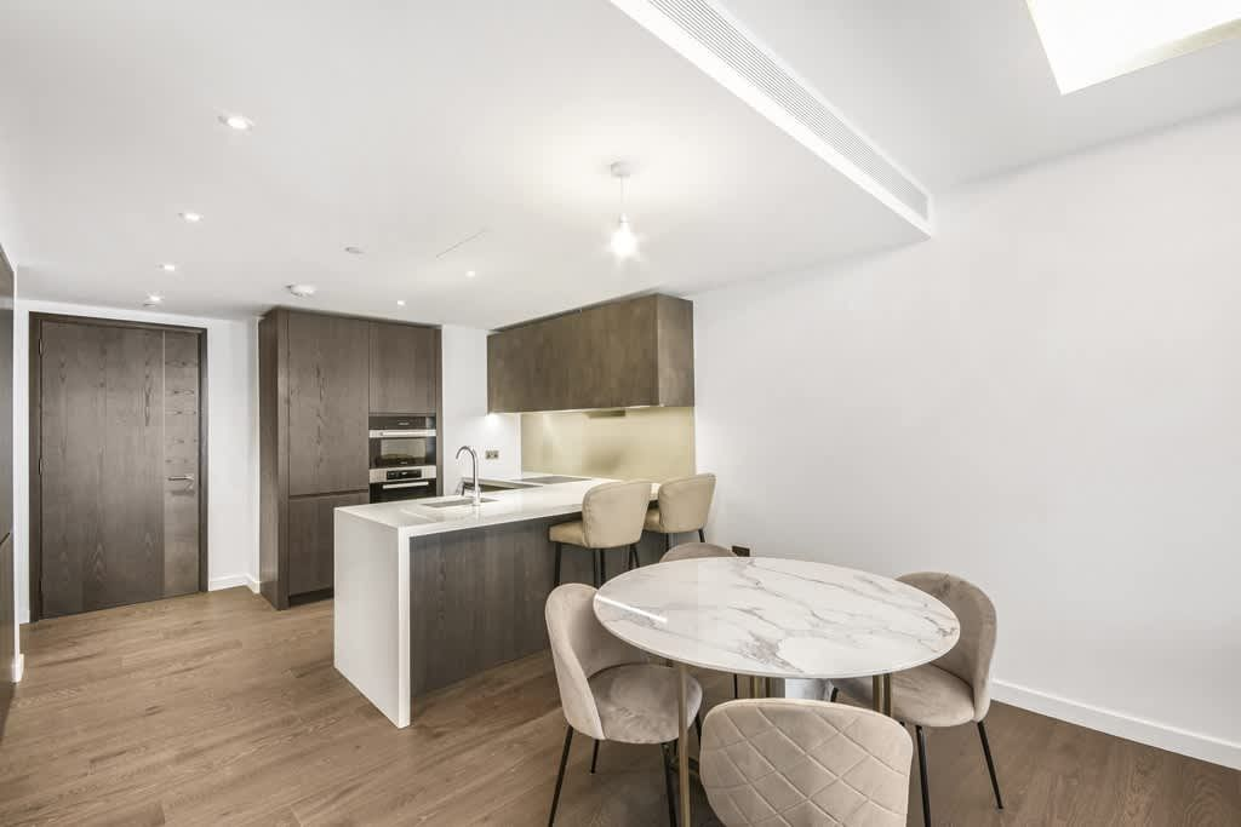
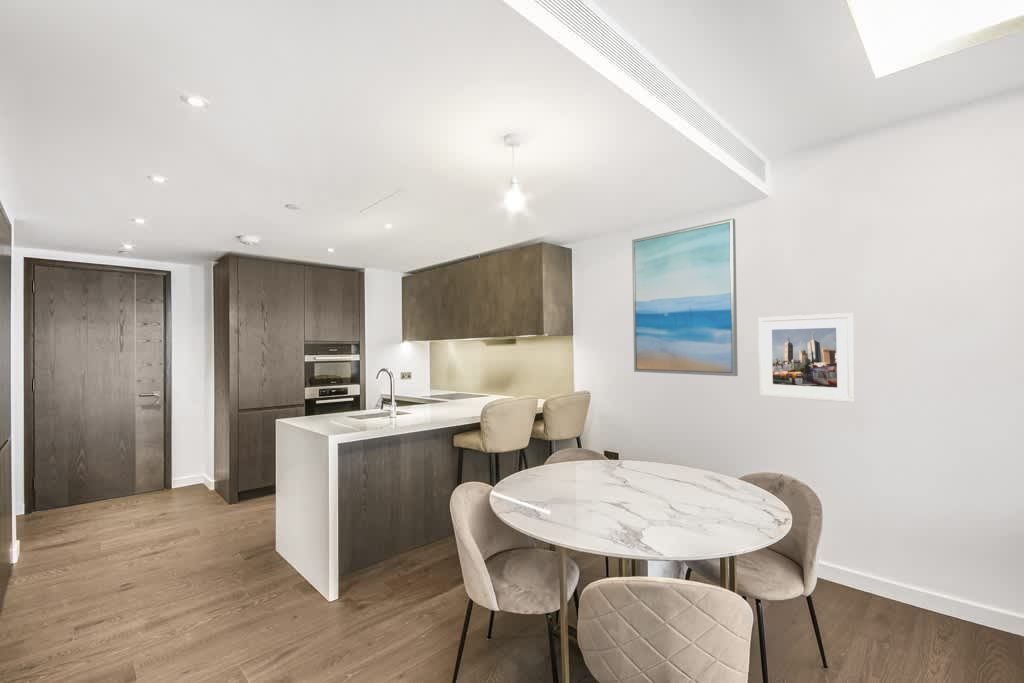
+ wall art (680, 302)
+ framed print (803, 357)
